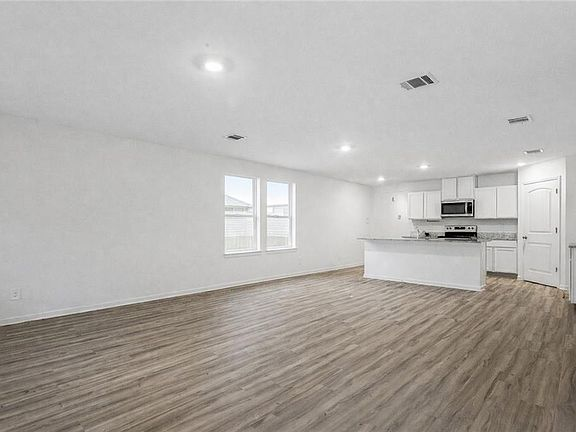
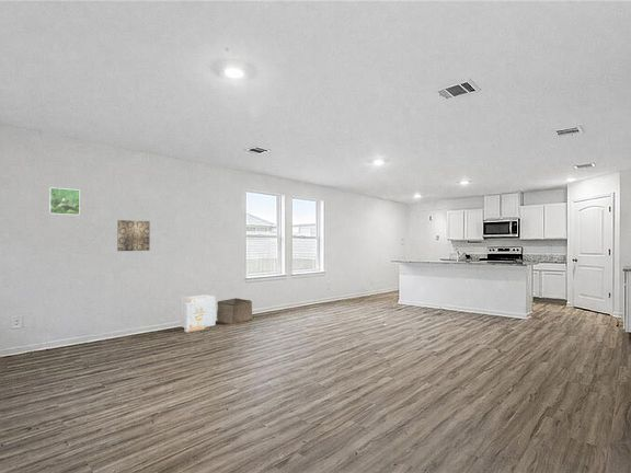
+ product box (196, 312)
+ wall art (134, 235)
+ storage bin (234, 310)
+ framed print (65, 201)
